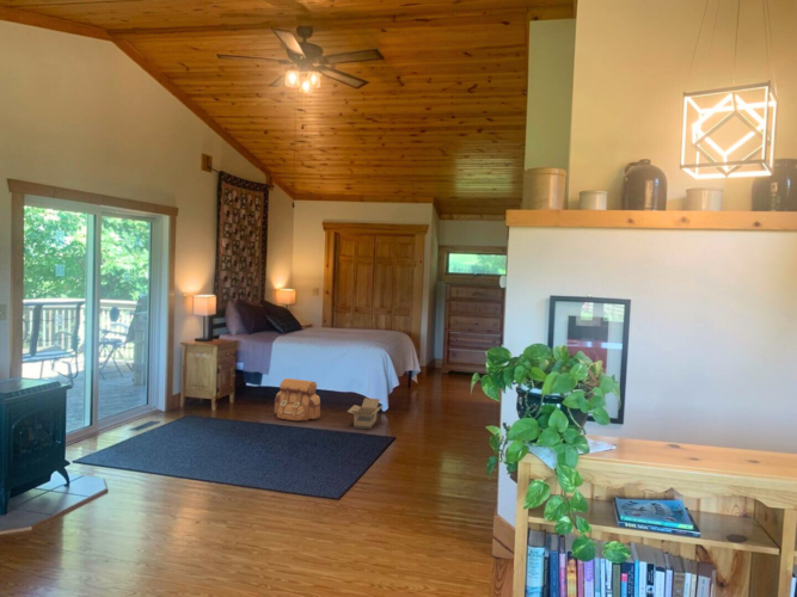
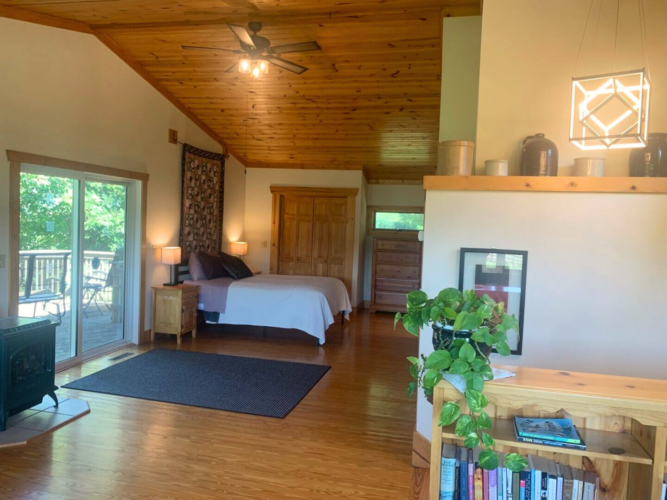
- backpack (298, 398)
- cardboard box (364, 413)
